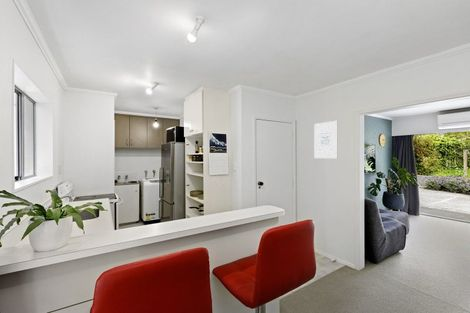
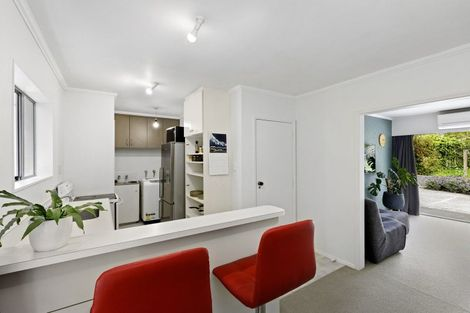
- wall art (325, 140)
